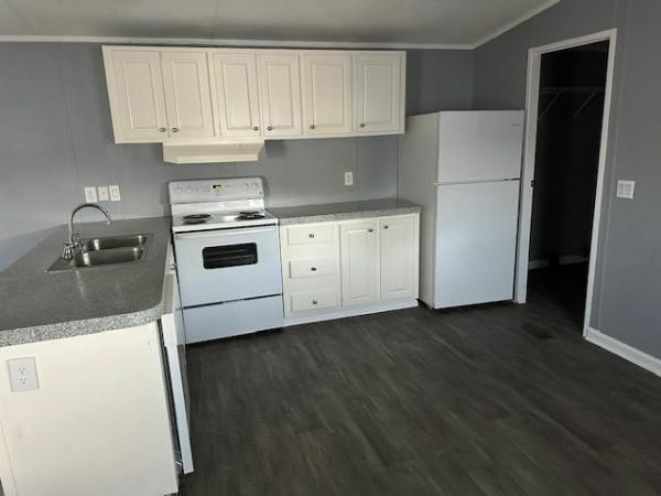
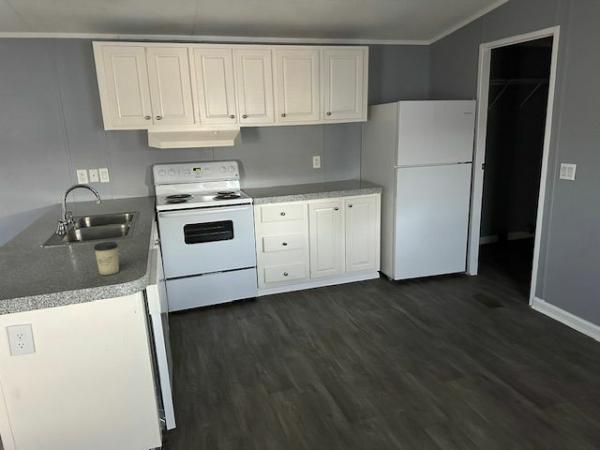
+ cup (107, 258)
